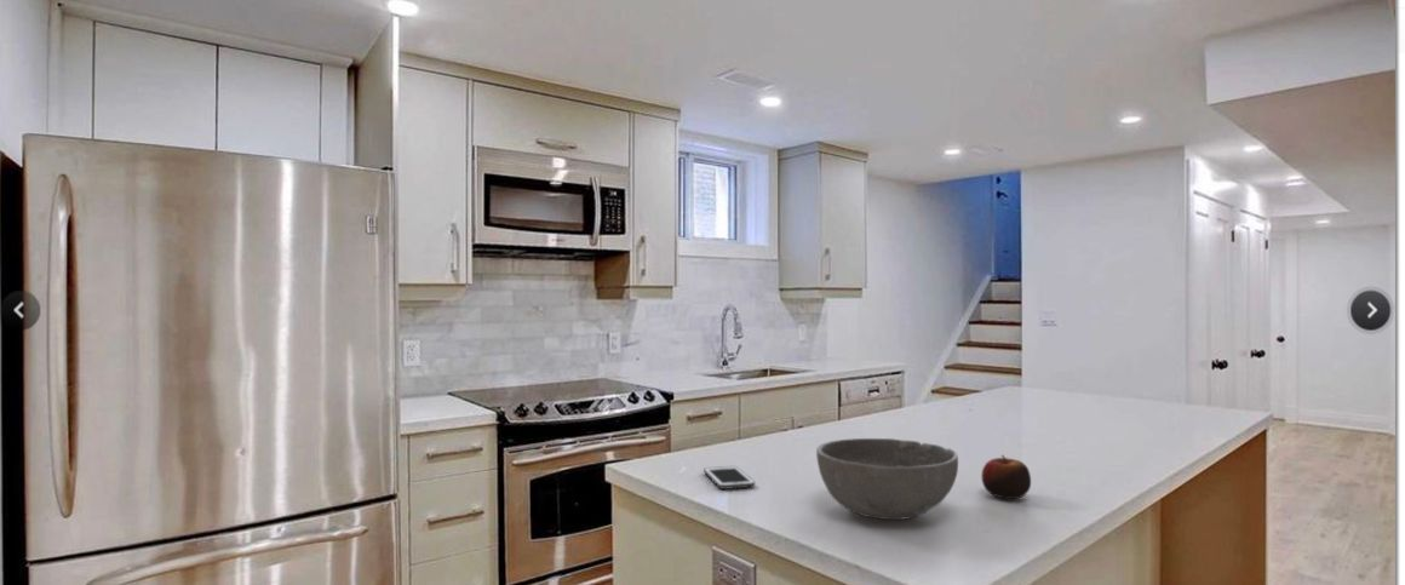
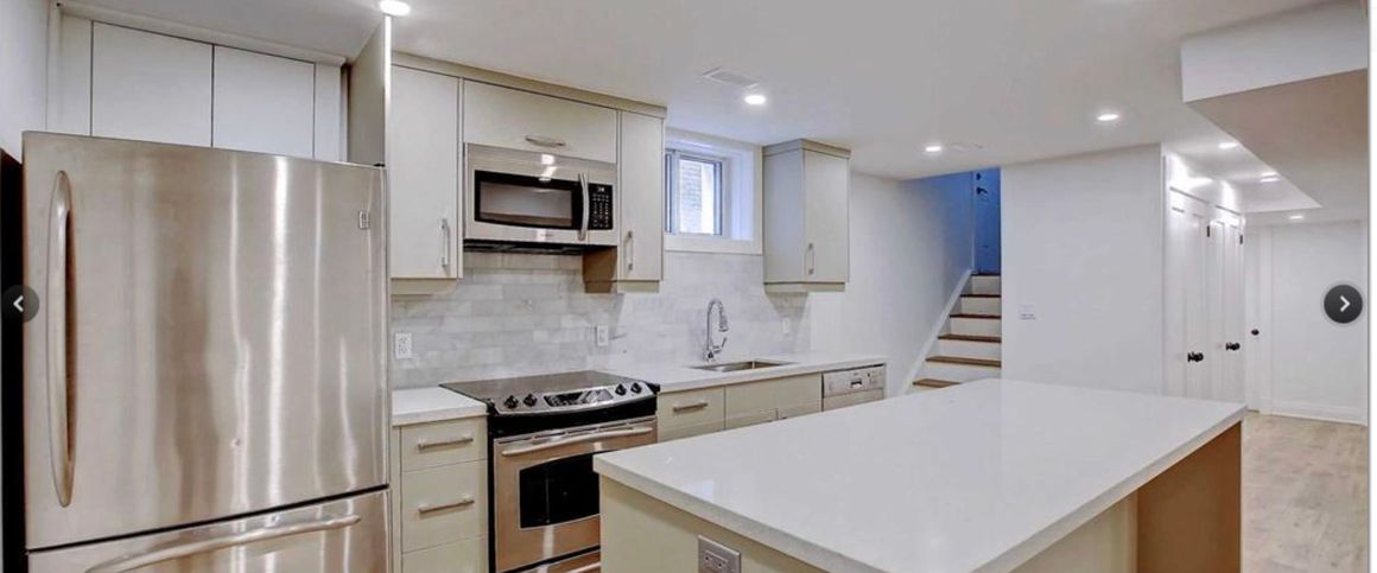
- bowl (885, 481)
- apple (1005, 476)
- cell phone (728, 477)
